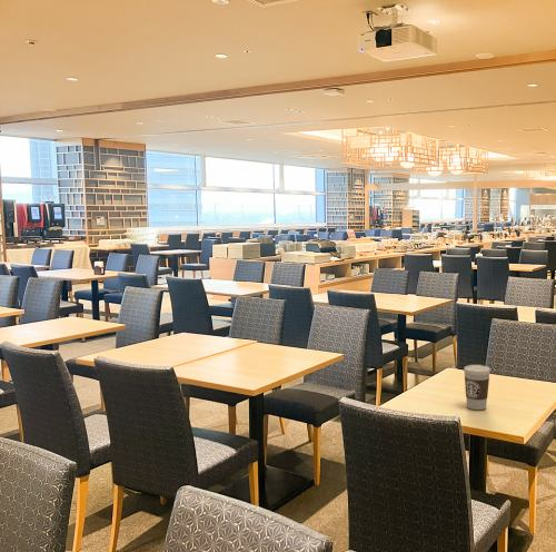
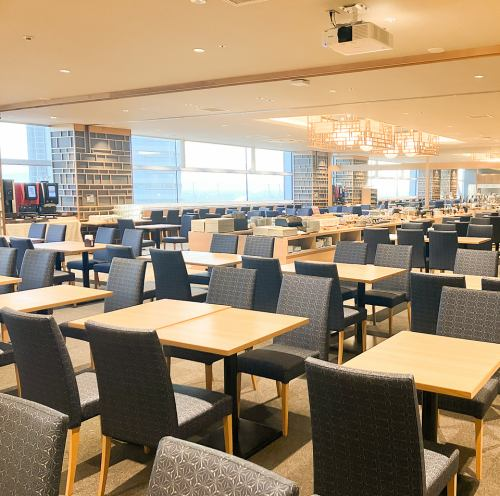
- coffee cup (476, 387)
